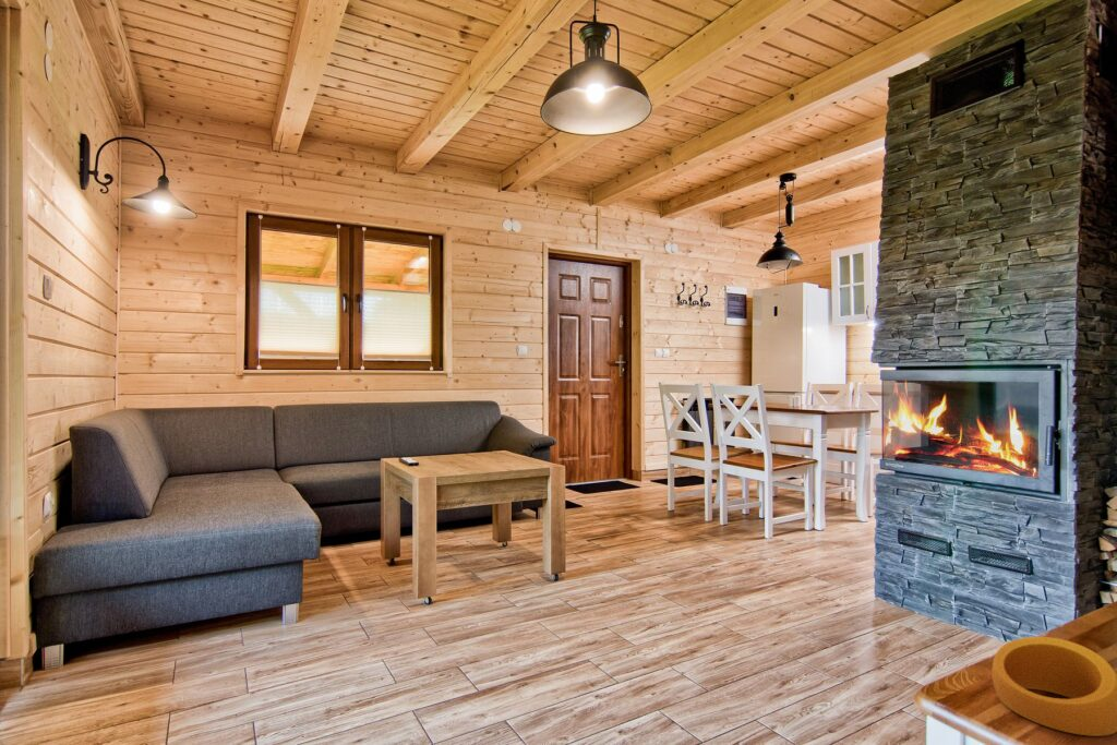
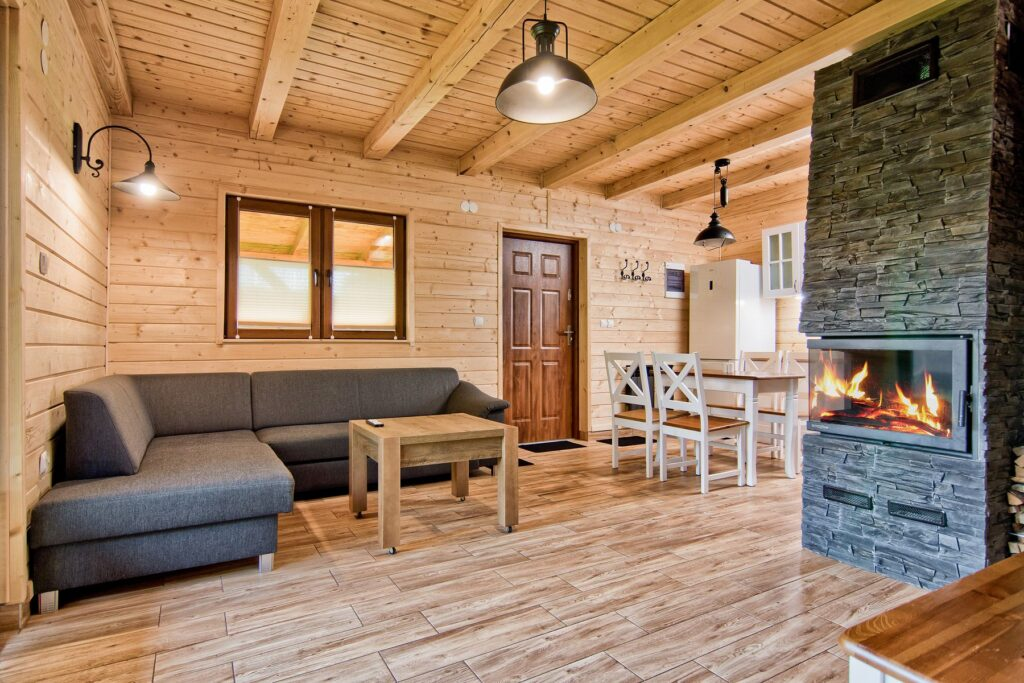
- ring (1055, 678)
